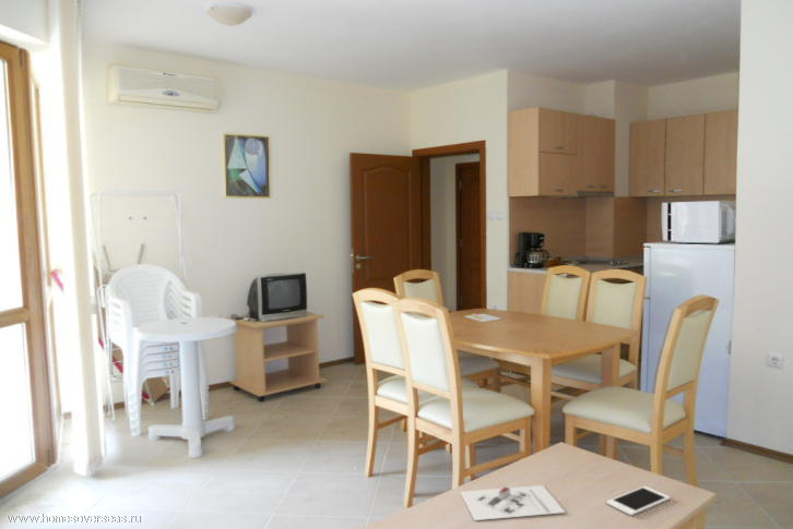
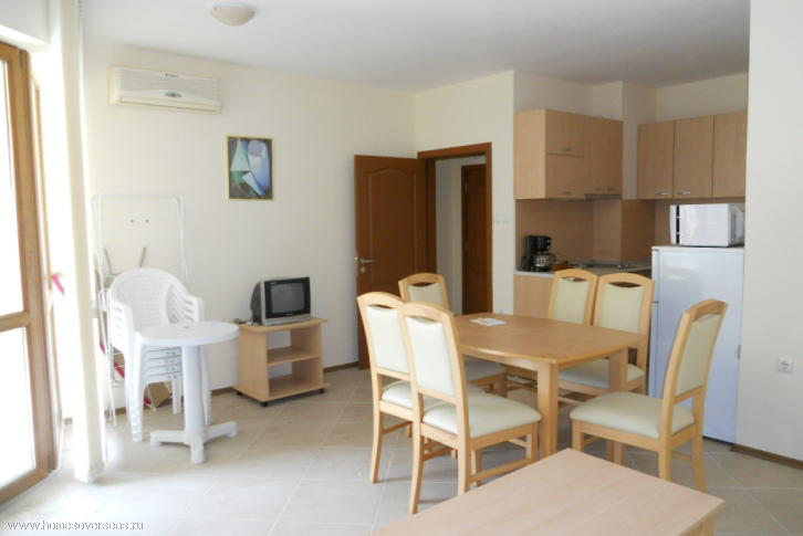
- architectural model (510, 497)
- cell phone (638, 500)
